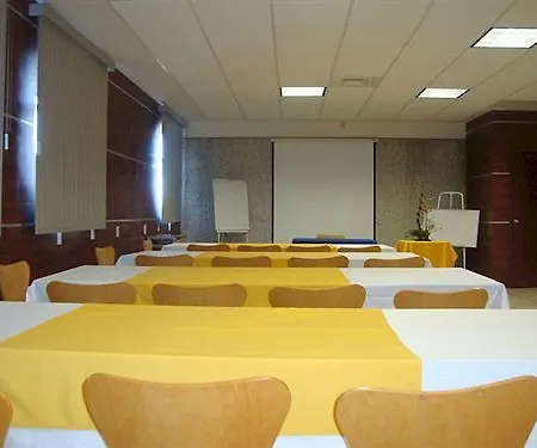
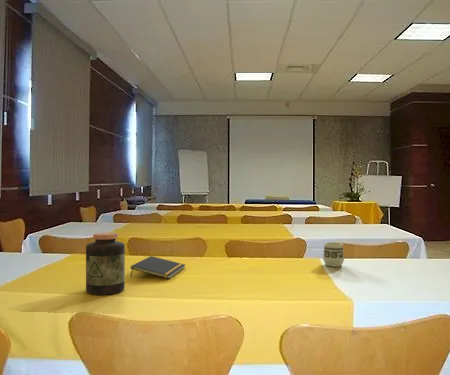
+ jar (105, 261)
+ cup (333, 254)
+ notepad (159, 266)
